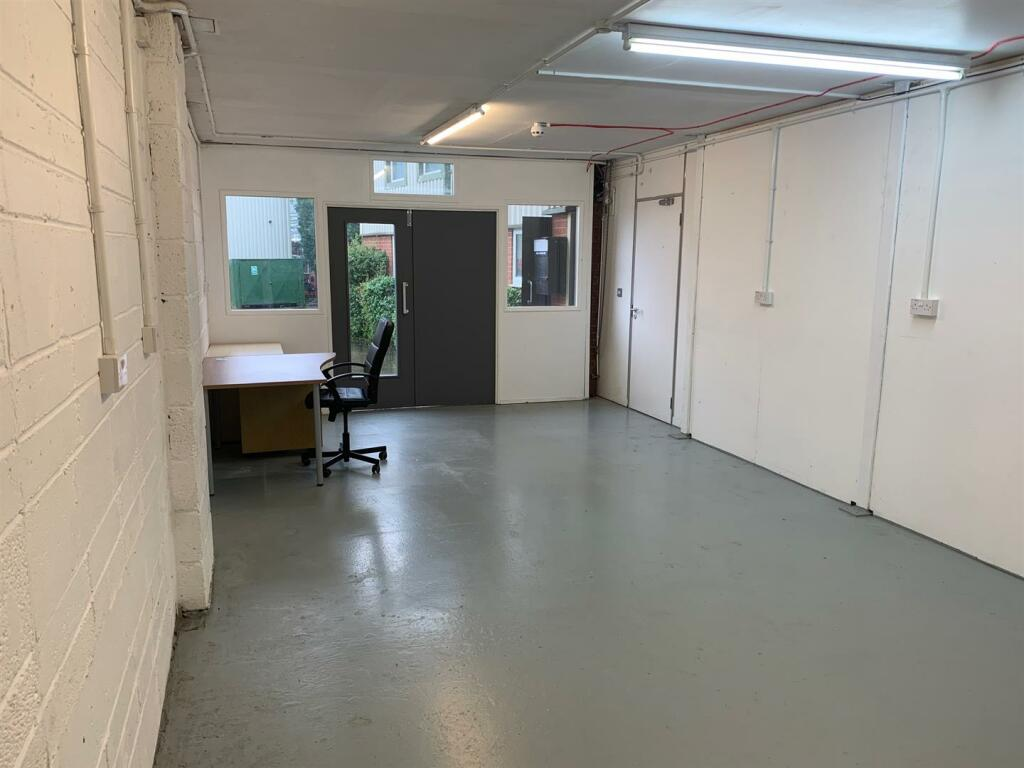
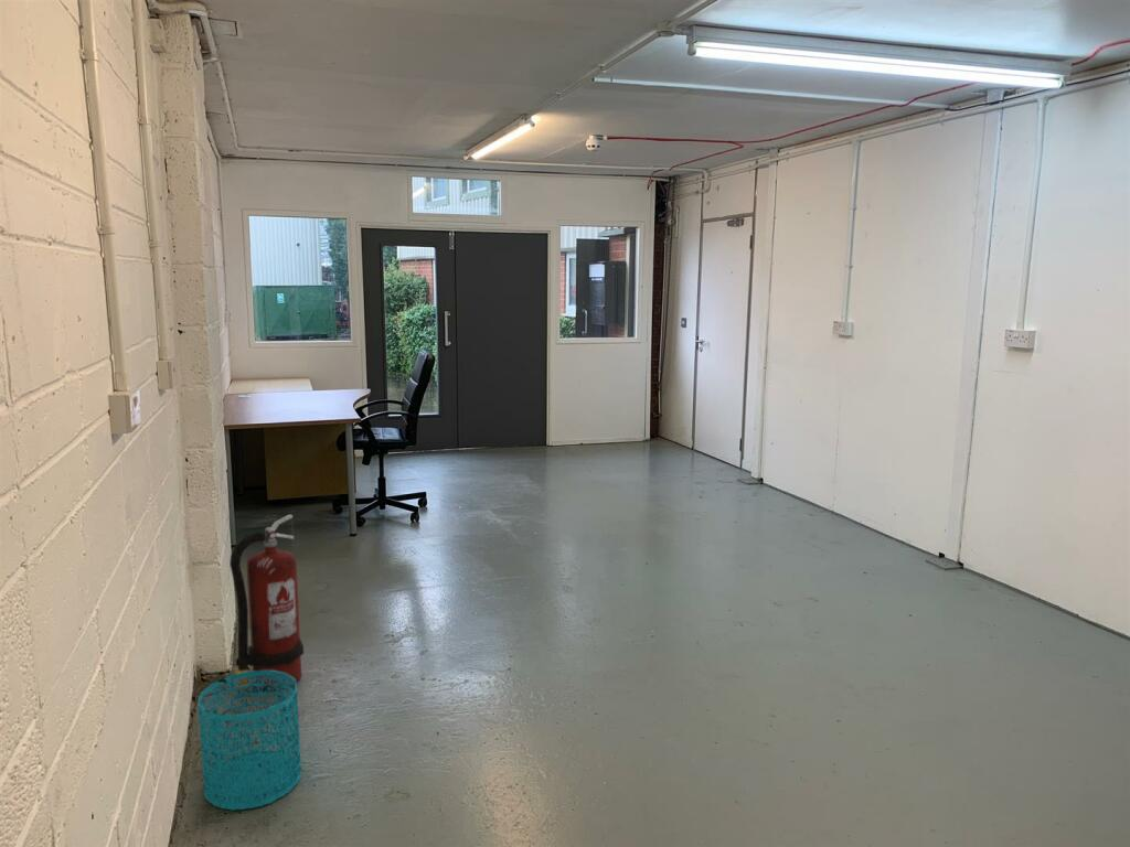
+ wastebasket (250, 737)
+ fire extinguisher (265, 603)
